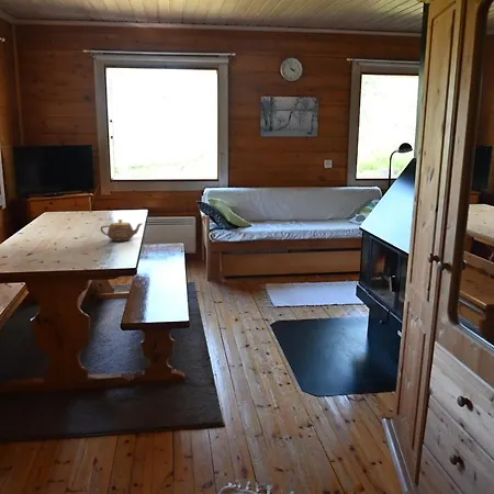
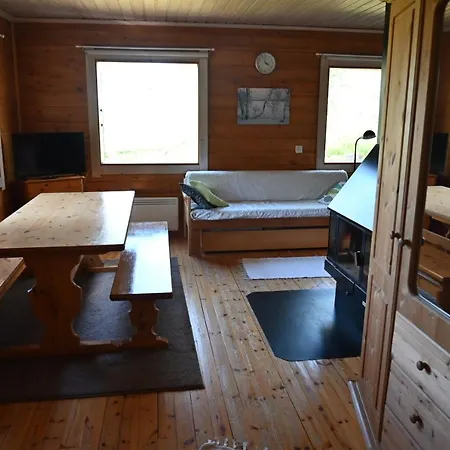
- teapot (122, 229)
